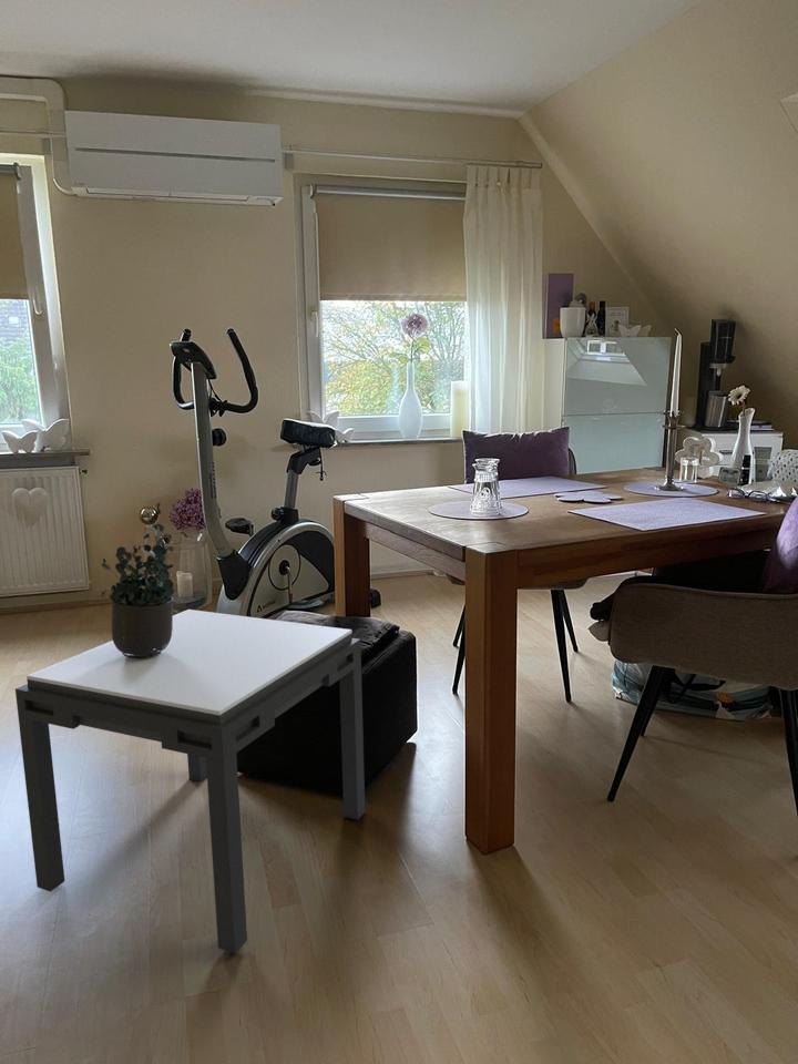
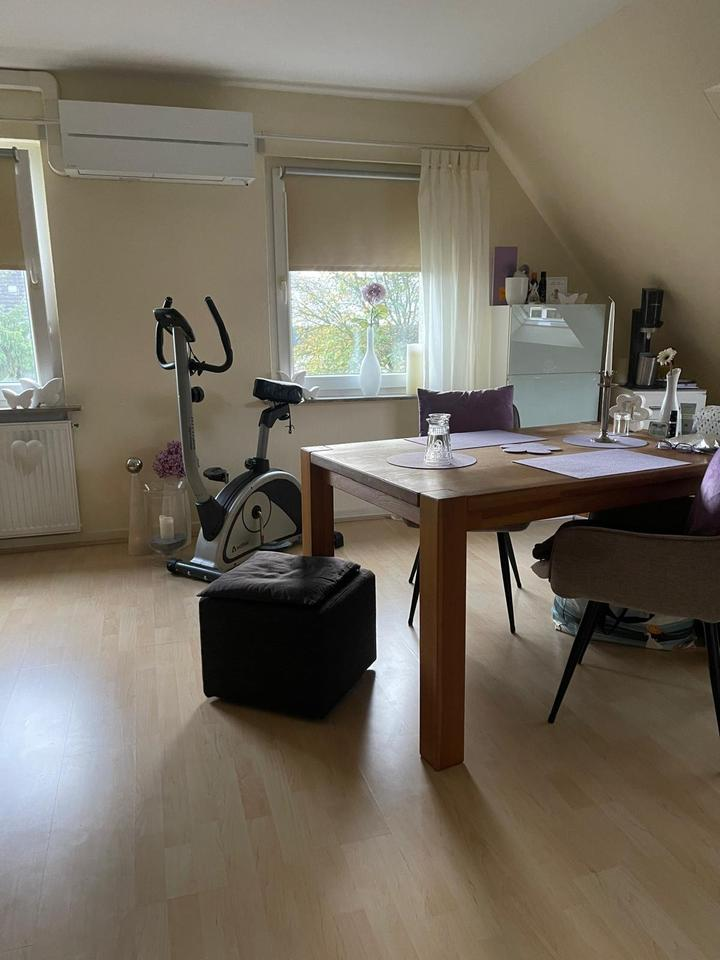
- side table (206, 751)
- potted plant (147, 581)
